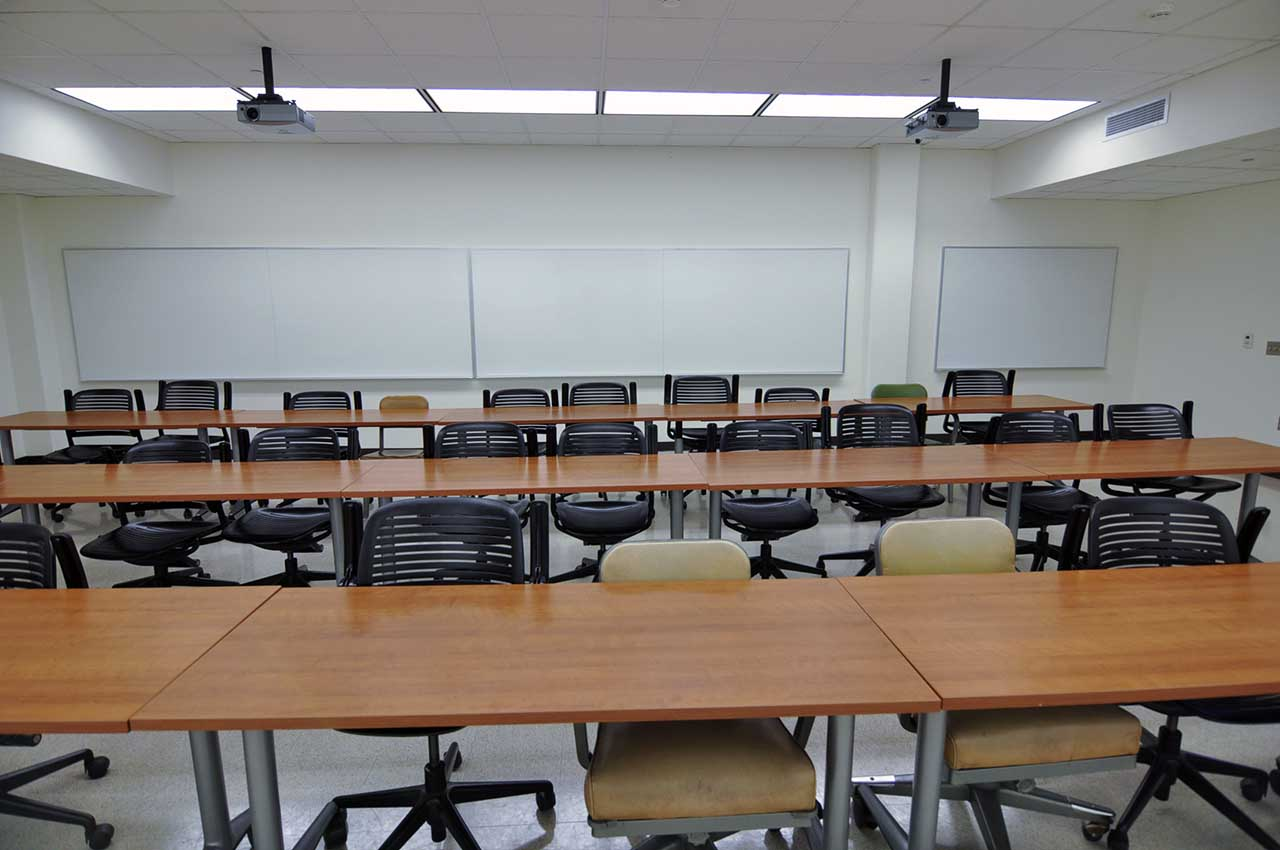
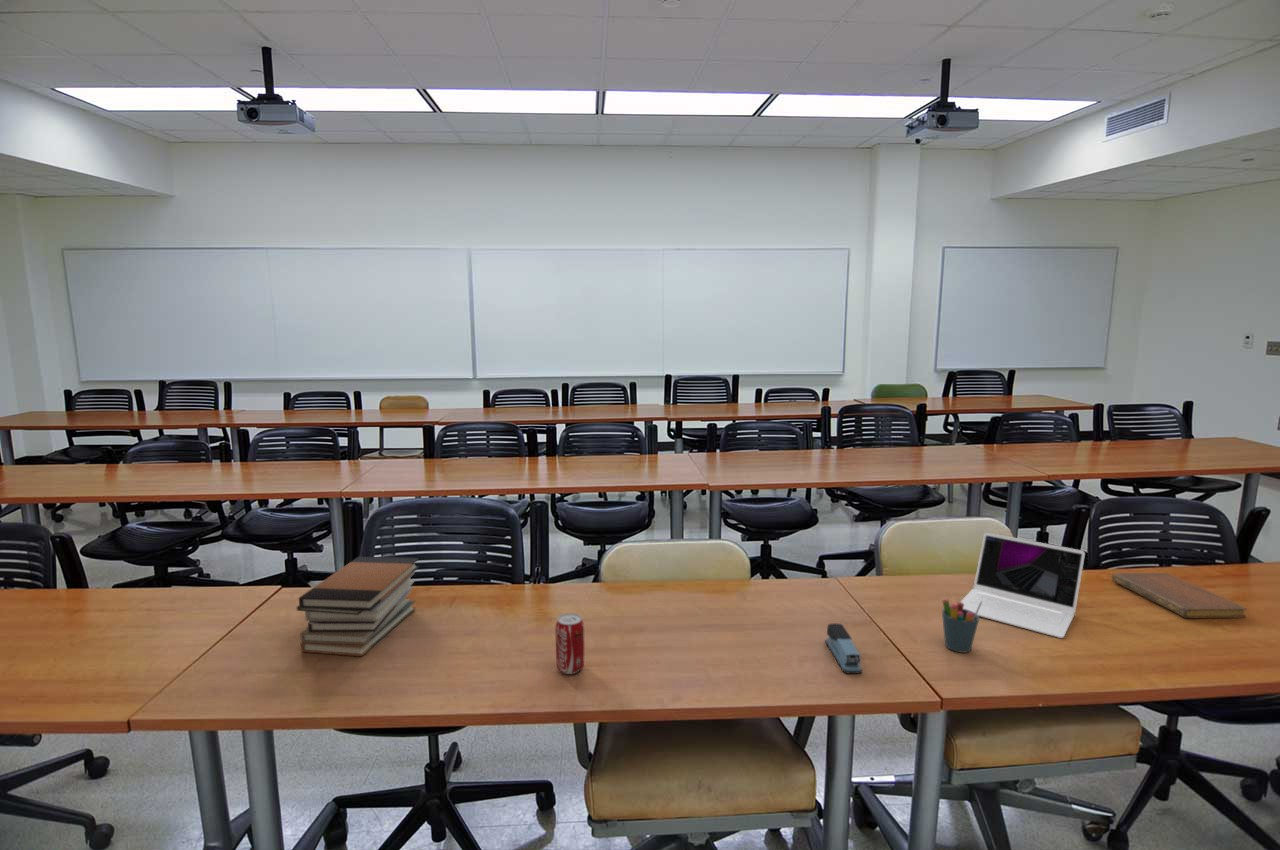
+ stapler (843, 645)
+ laptop (1020, 577)
+ notebook (1174, 593)
+ book stack (363, 602)
+ pen holder (959, 622)
+ beverage can (570, 643)
